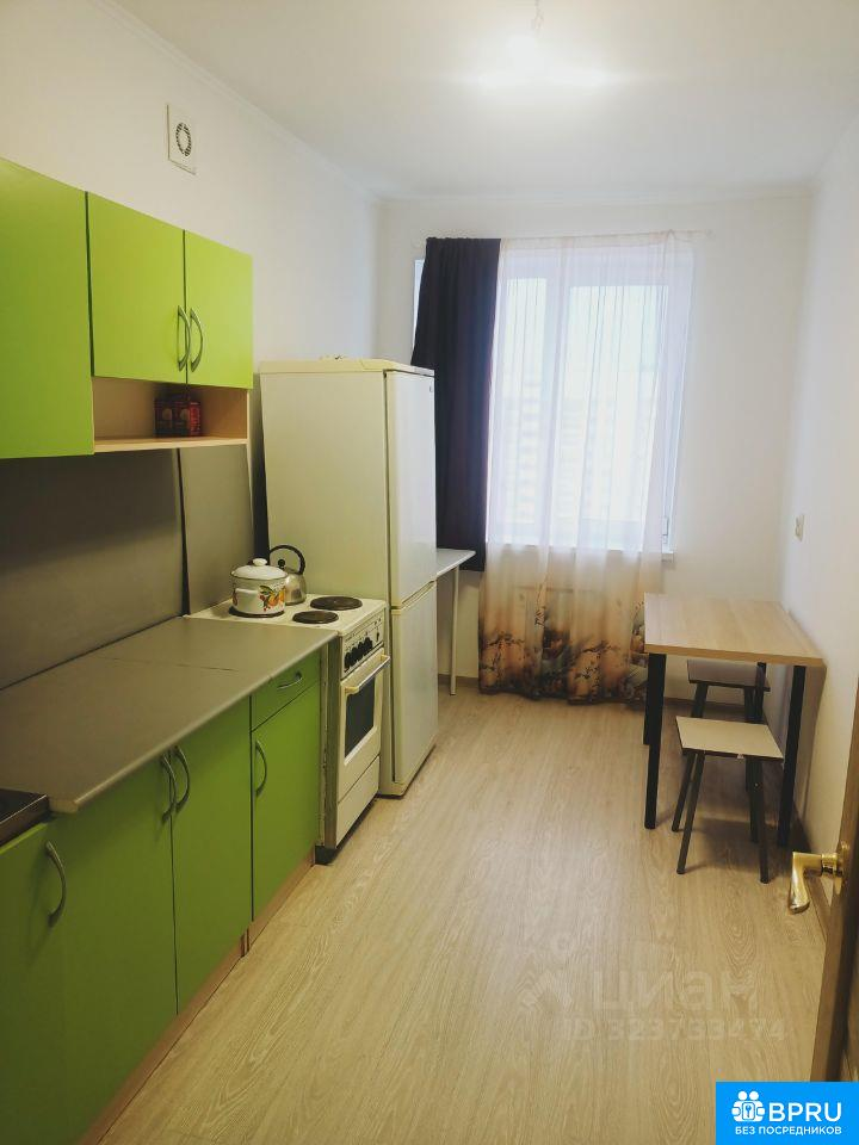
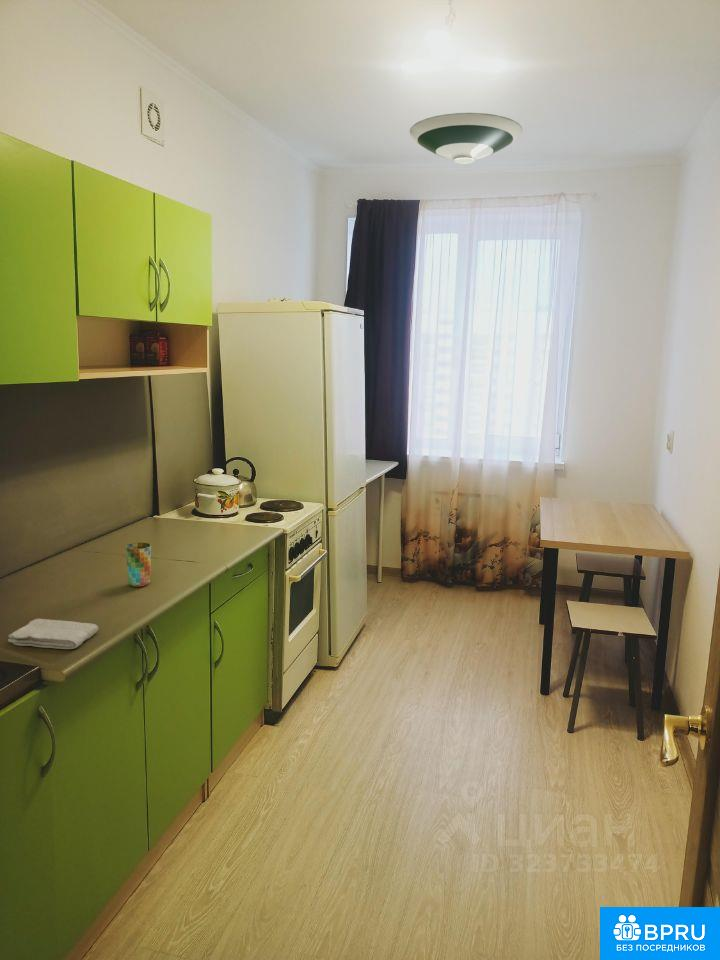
+ washcloth (54, 632)
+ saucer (464, 146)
+ cup (138, 565)
